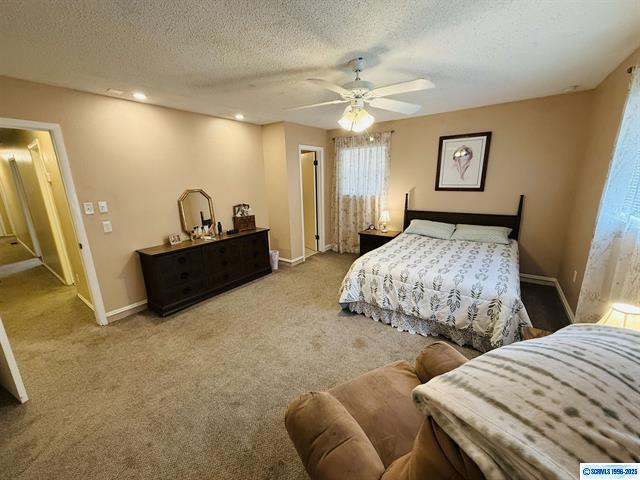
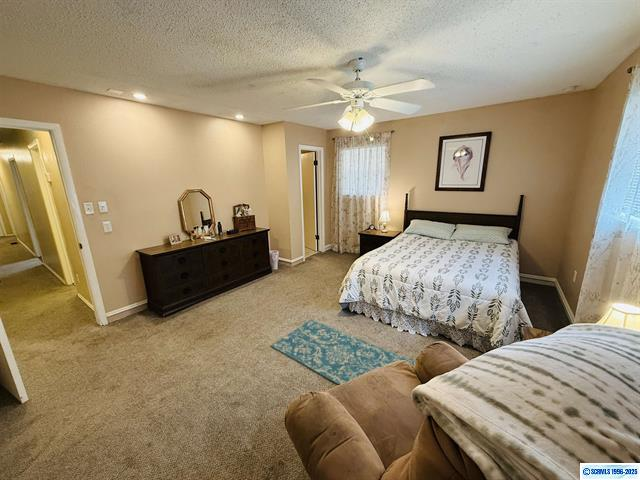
+ rug (340, 354)
